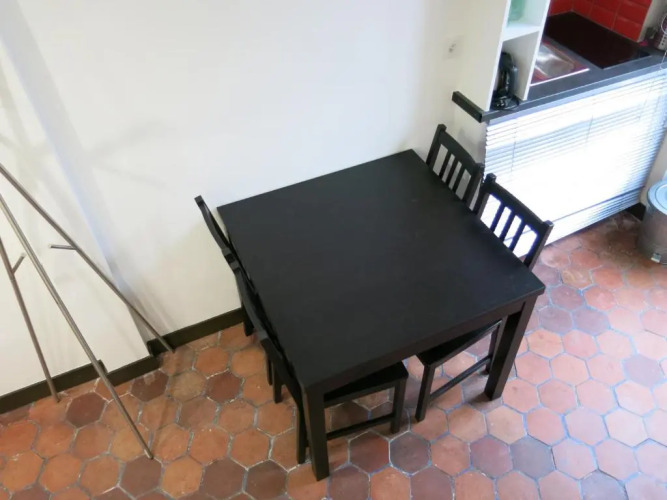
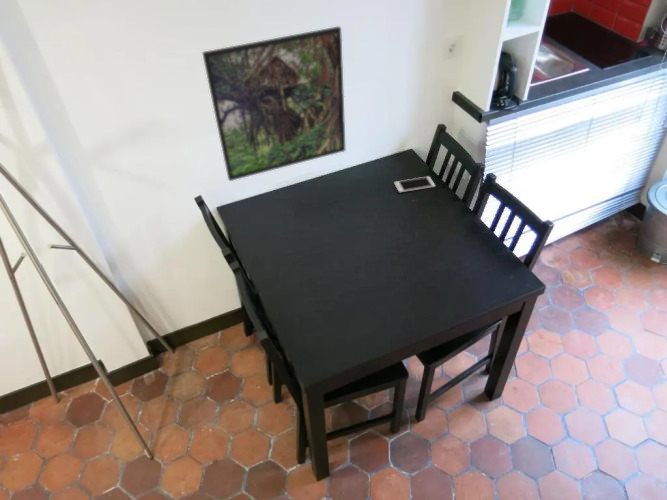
+ cell phone (414, 184)
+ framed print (281, 107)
